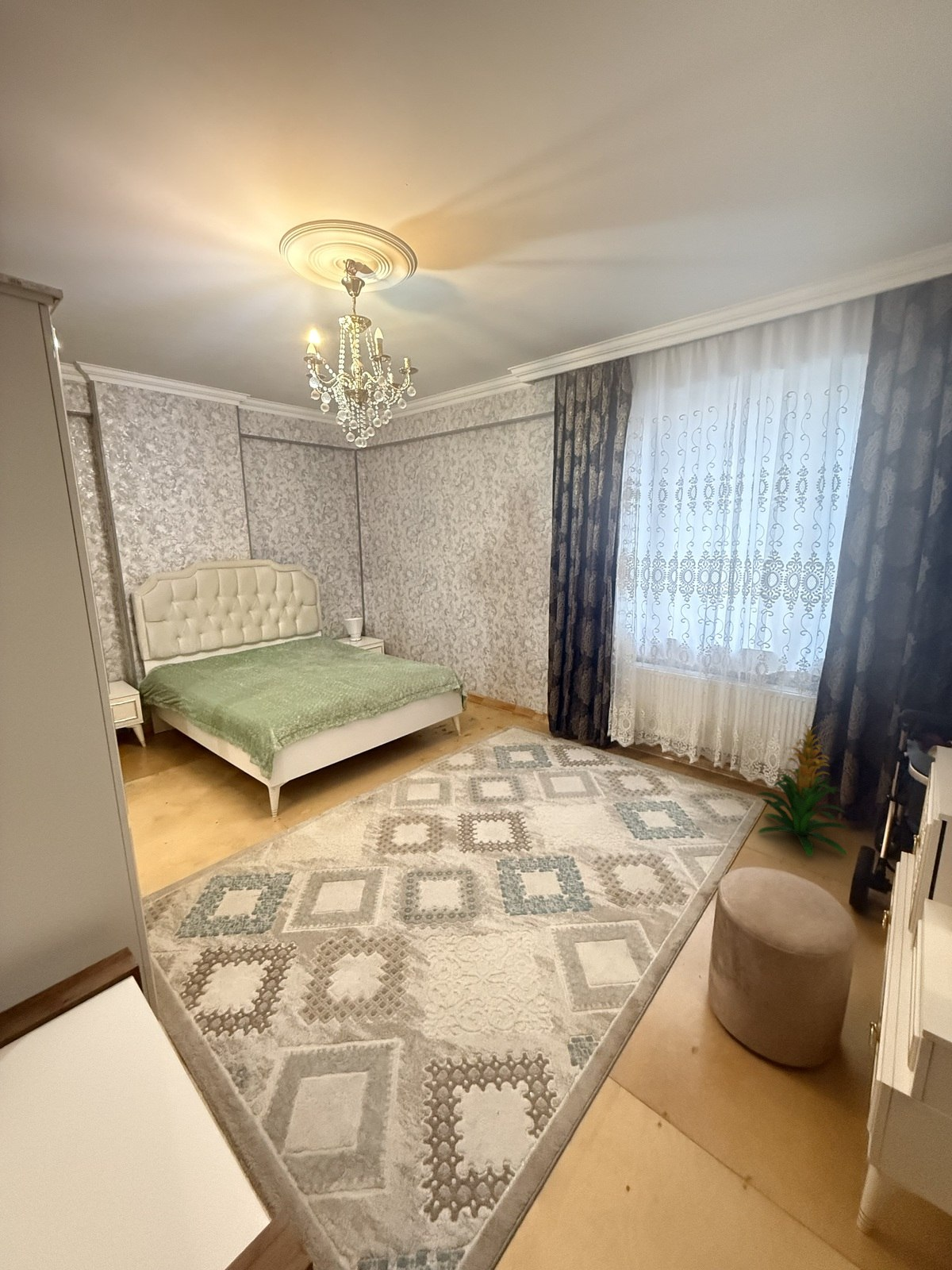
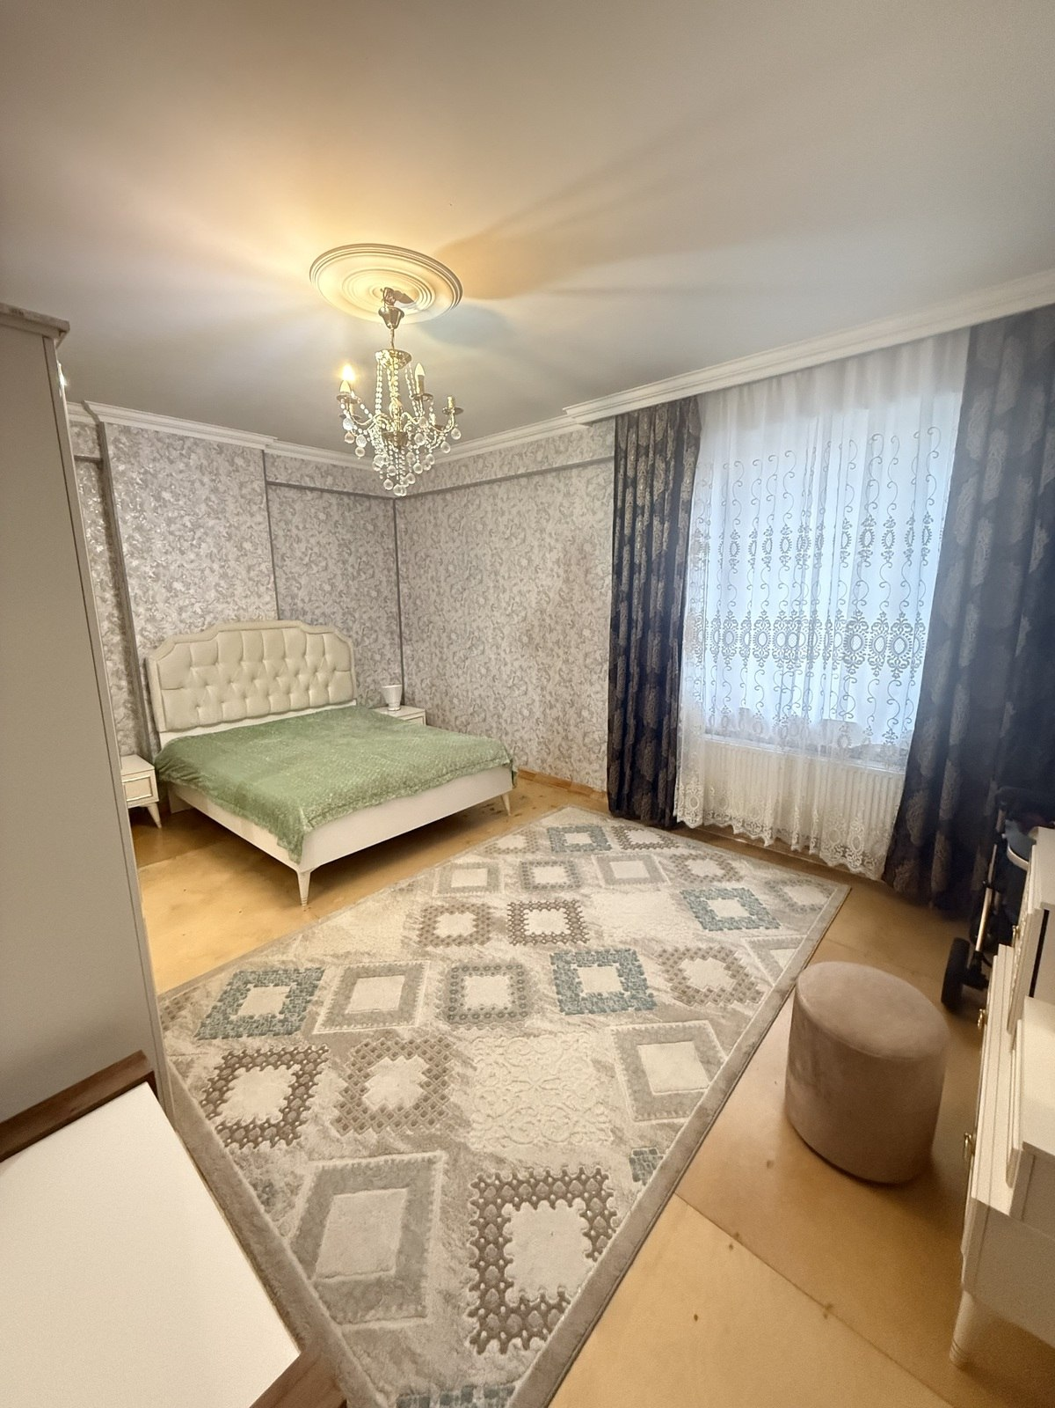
- indoor plant (805, 781)
